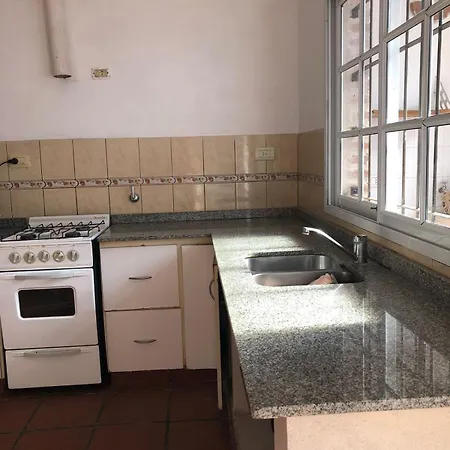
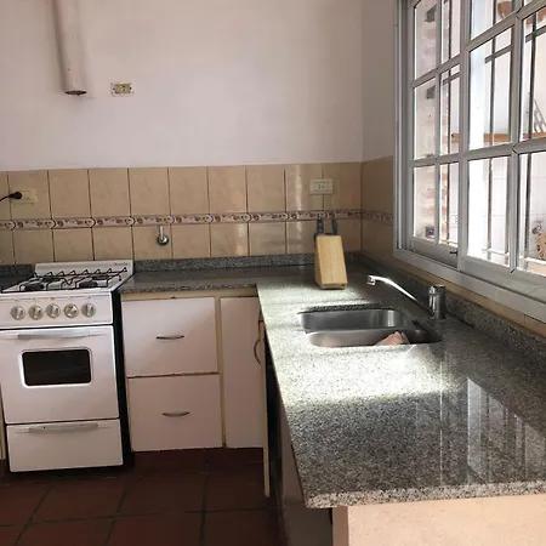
+ knife block (328, 250)
